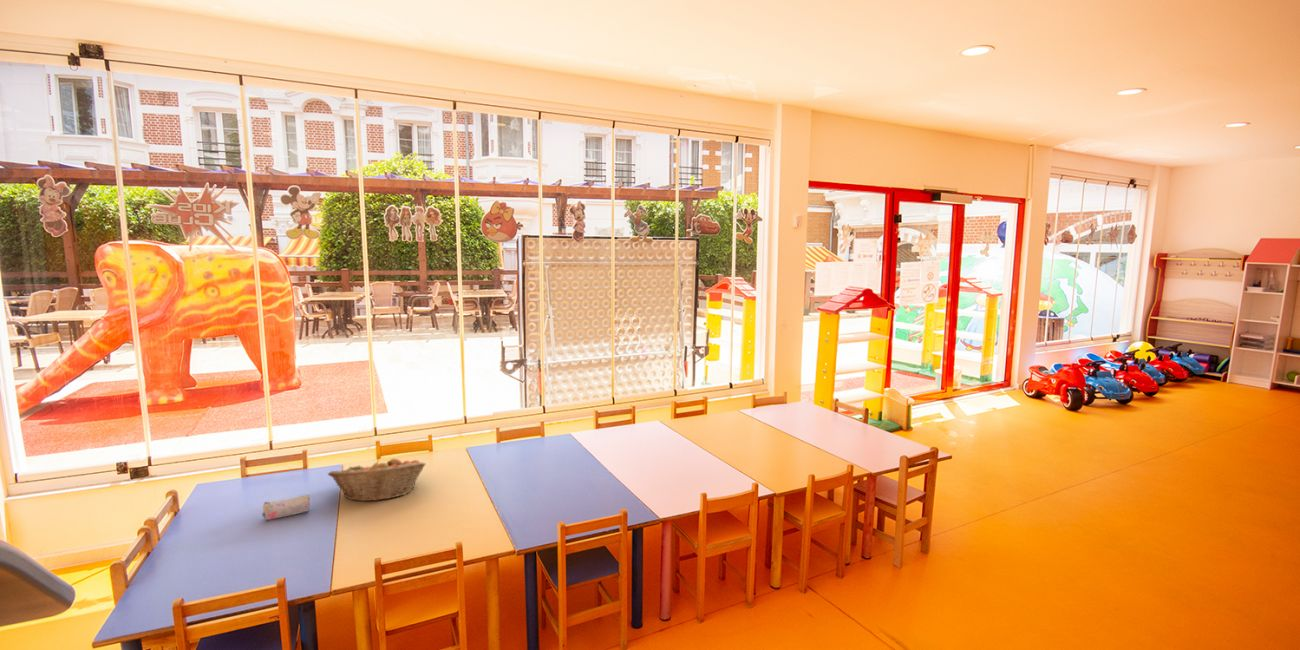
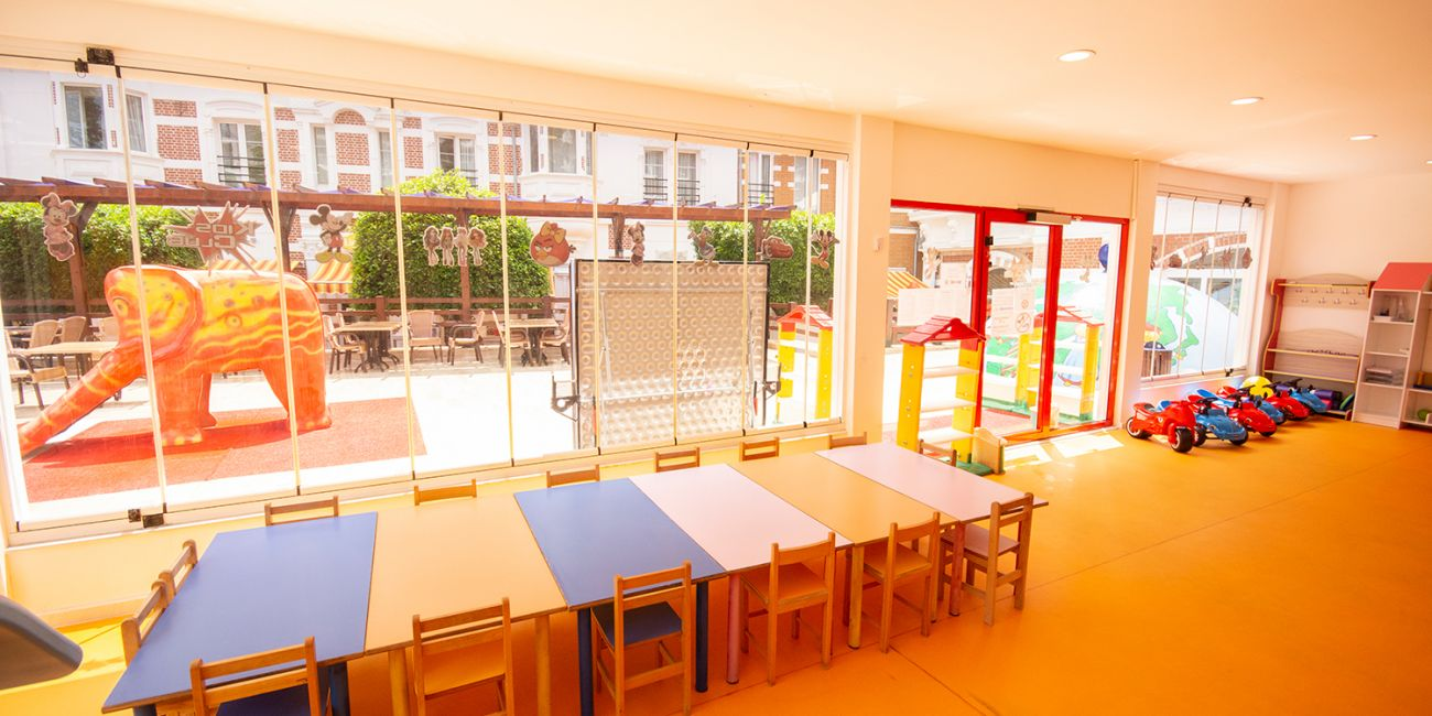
- pencil case (286, 506)
- fruit basket (378, 475)
